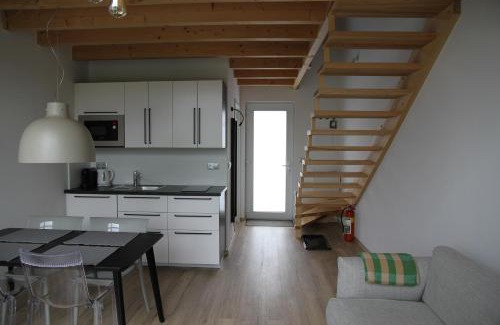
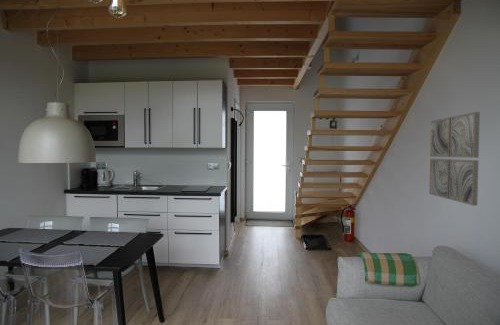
+ wall art (451, 159)
